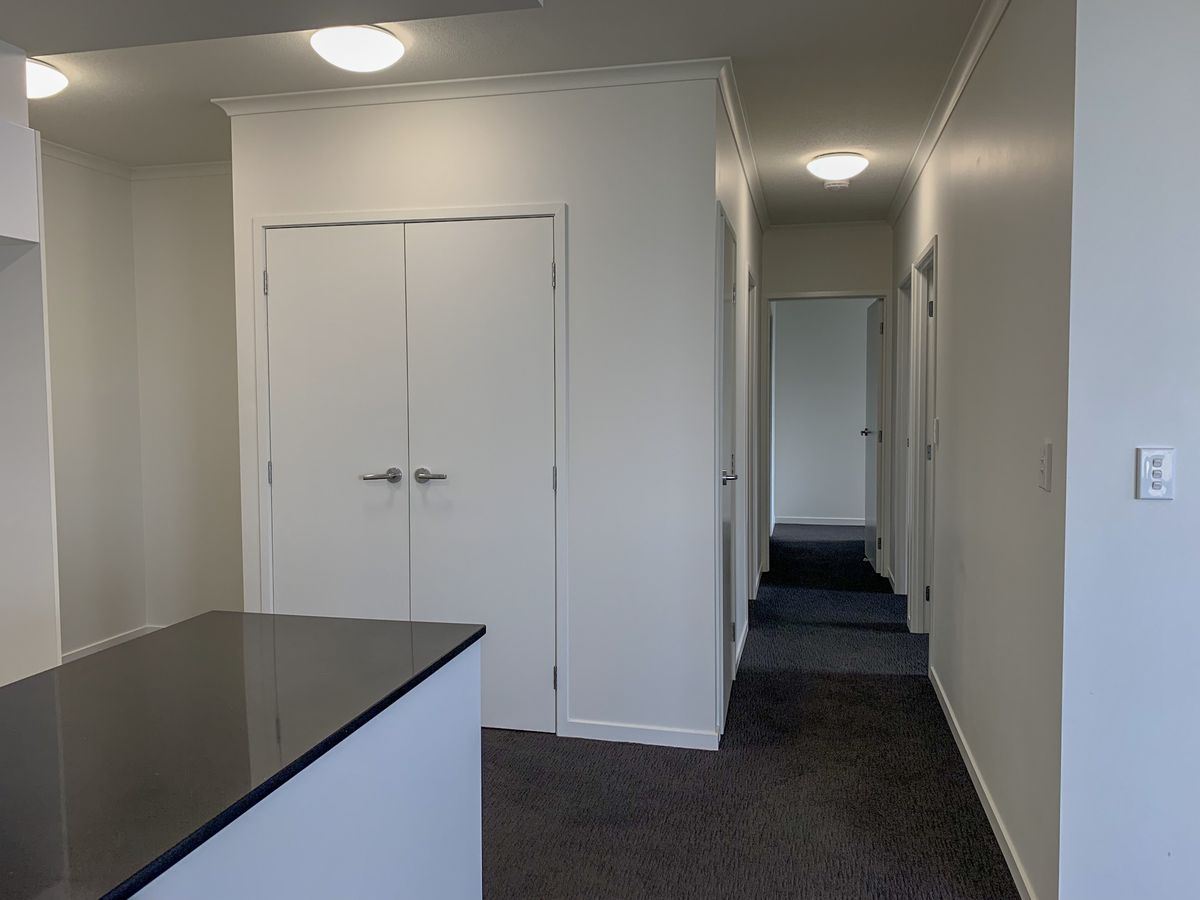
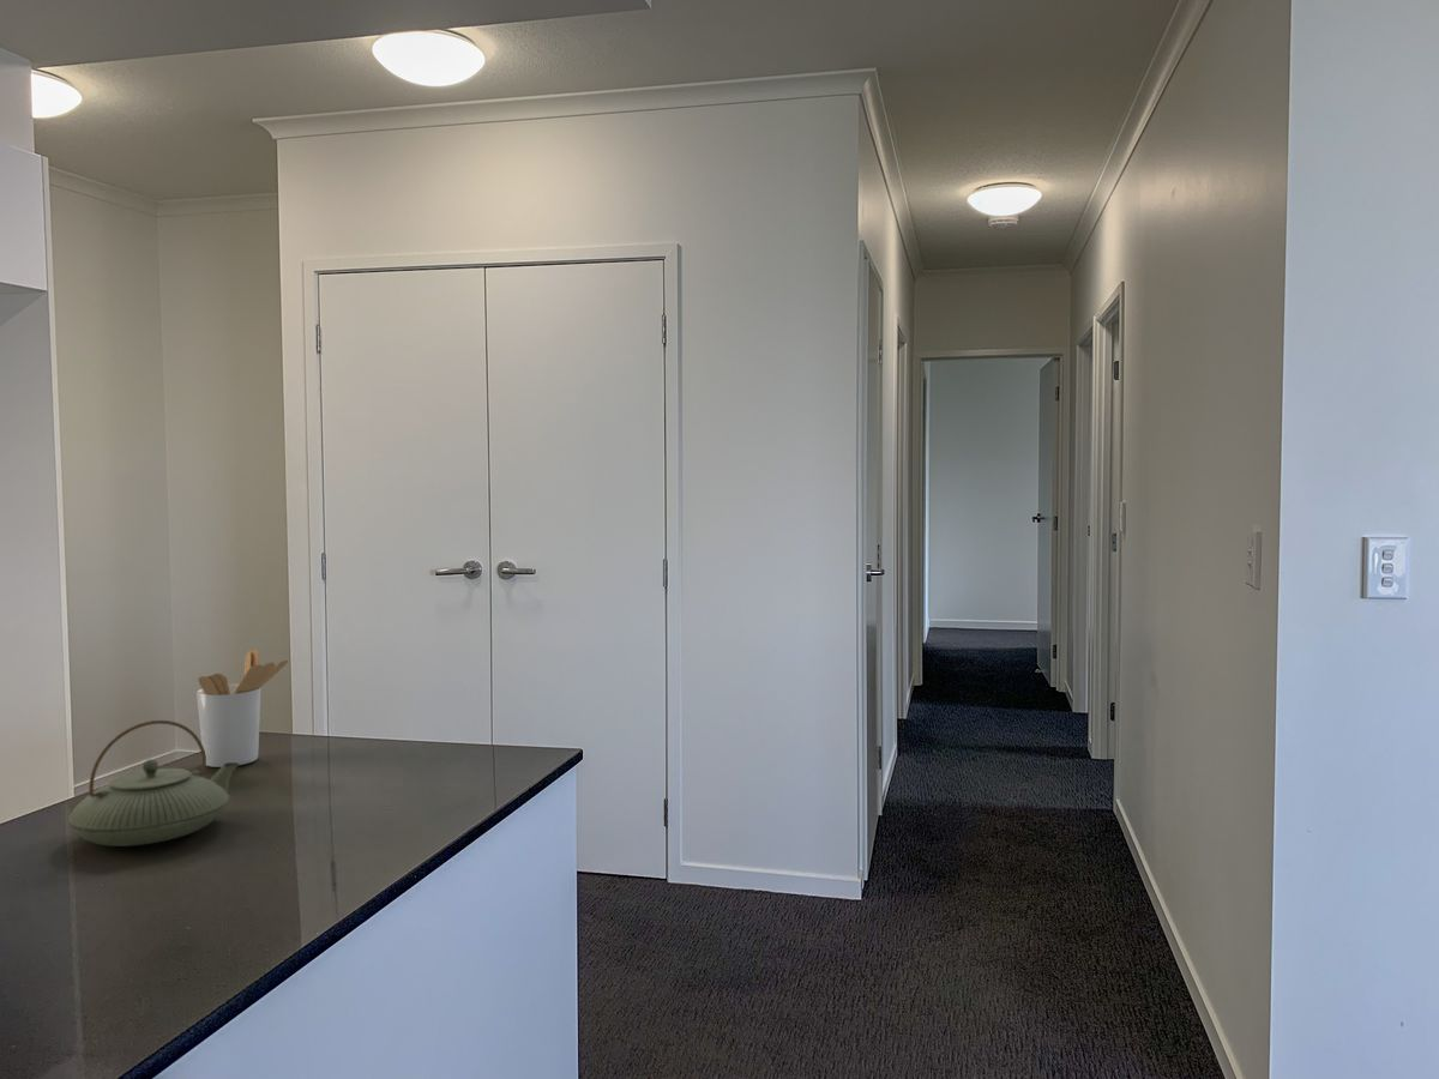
+ utensil holder (242, 707)
+ teapot (159, 774)
